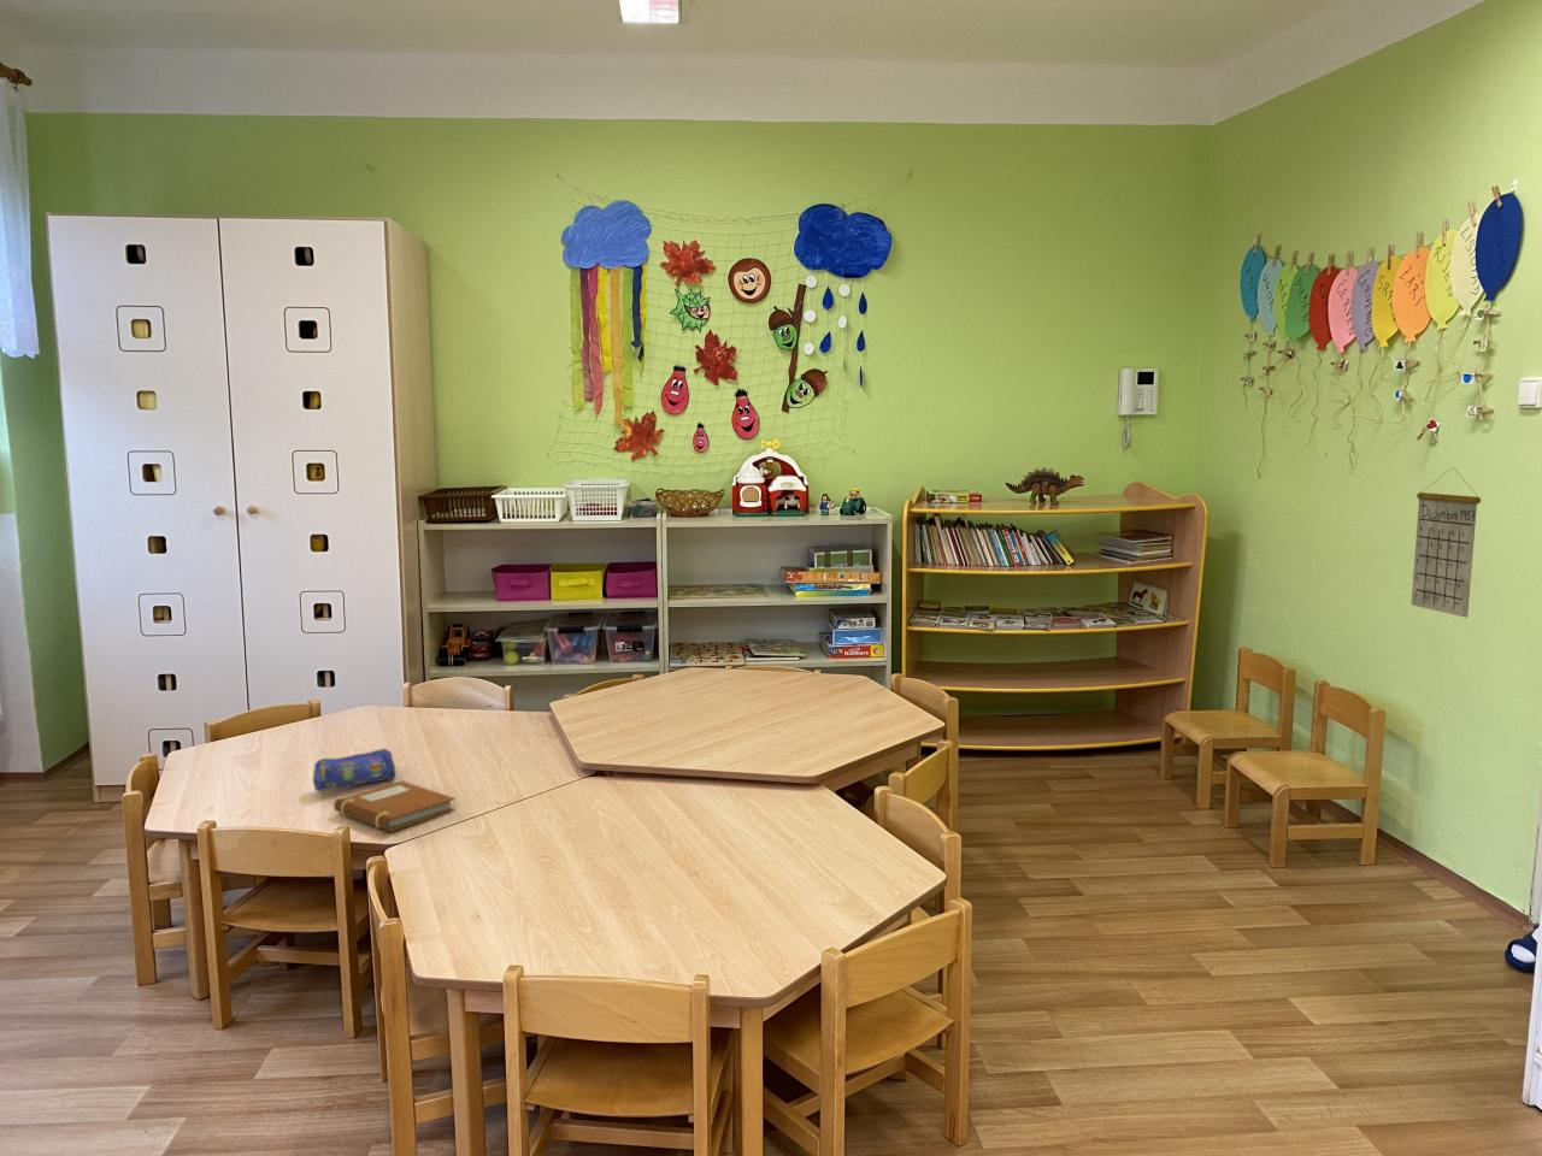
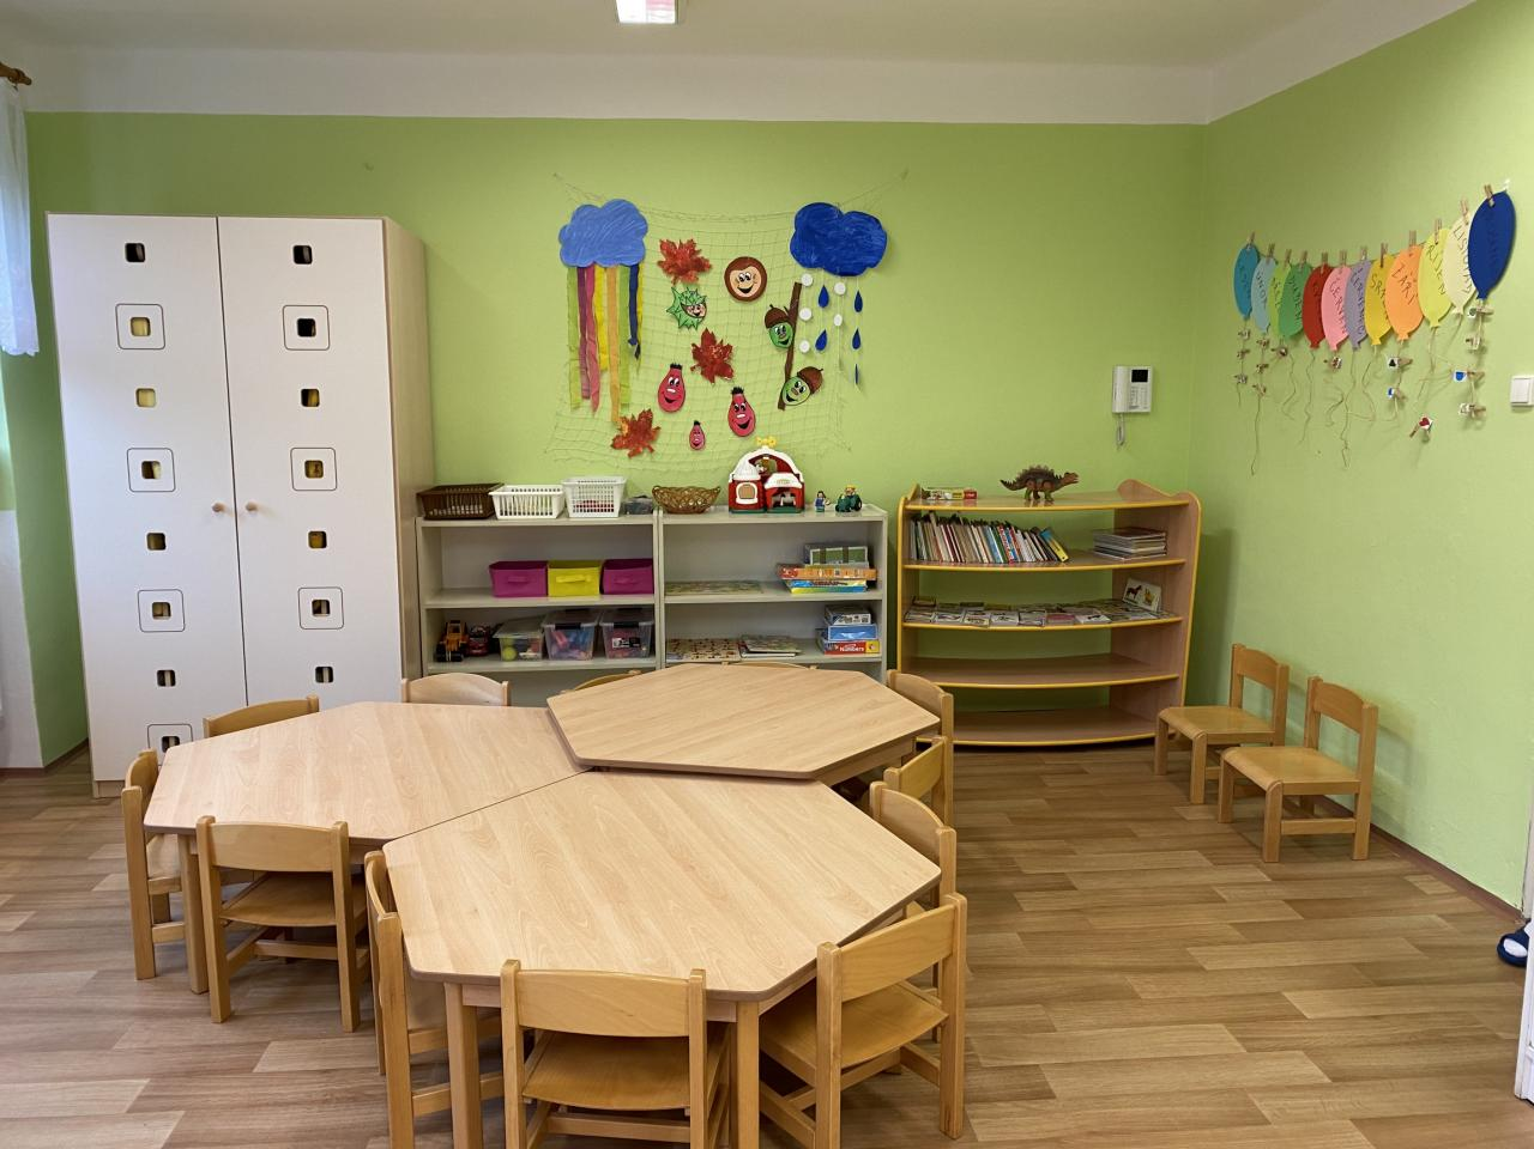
- pencil case (355, 769)
- notebook (392, 804)
- calendar (1445, 539)
